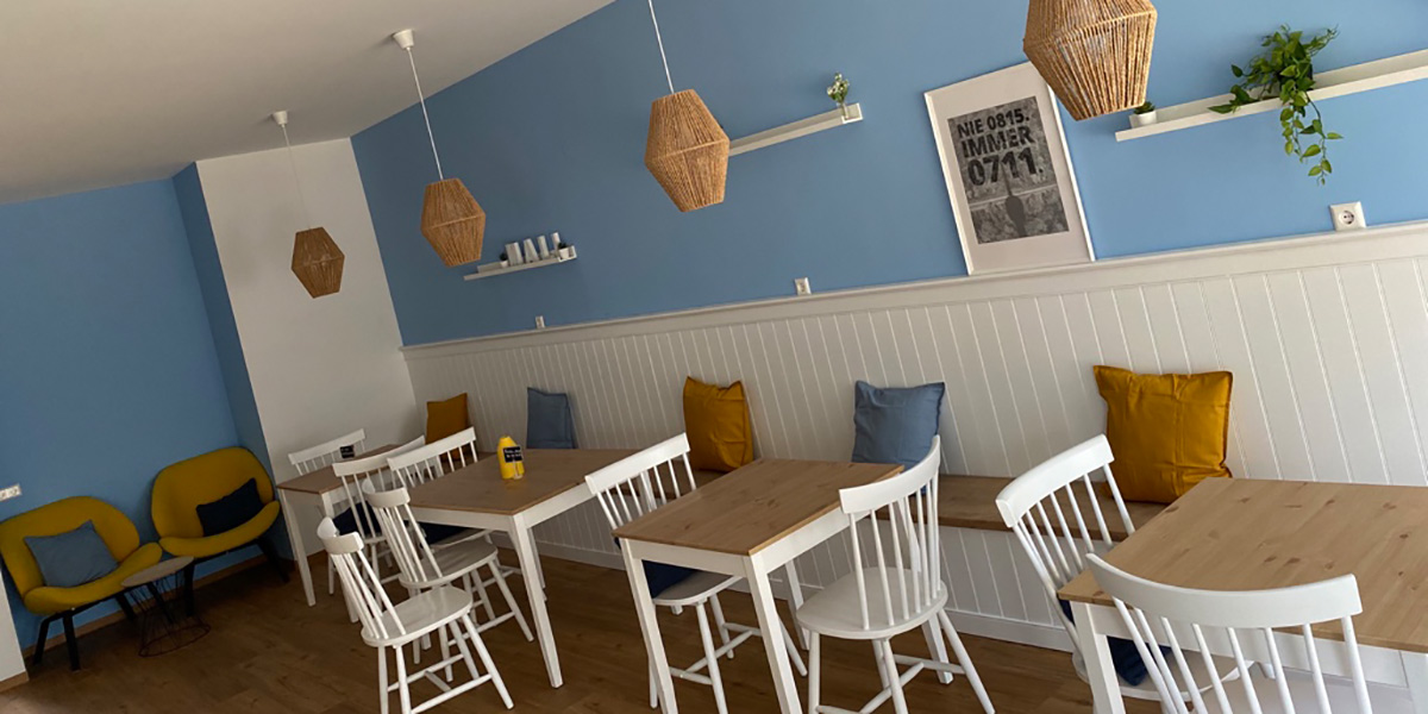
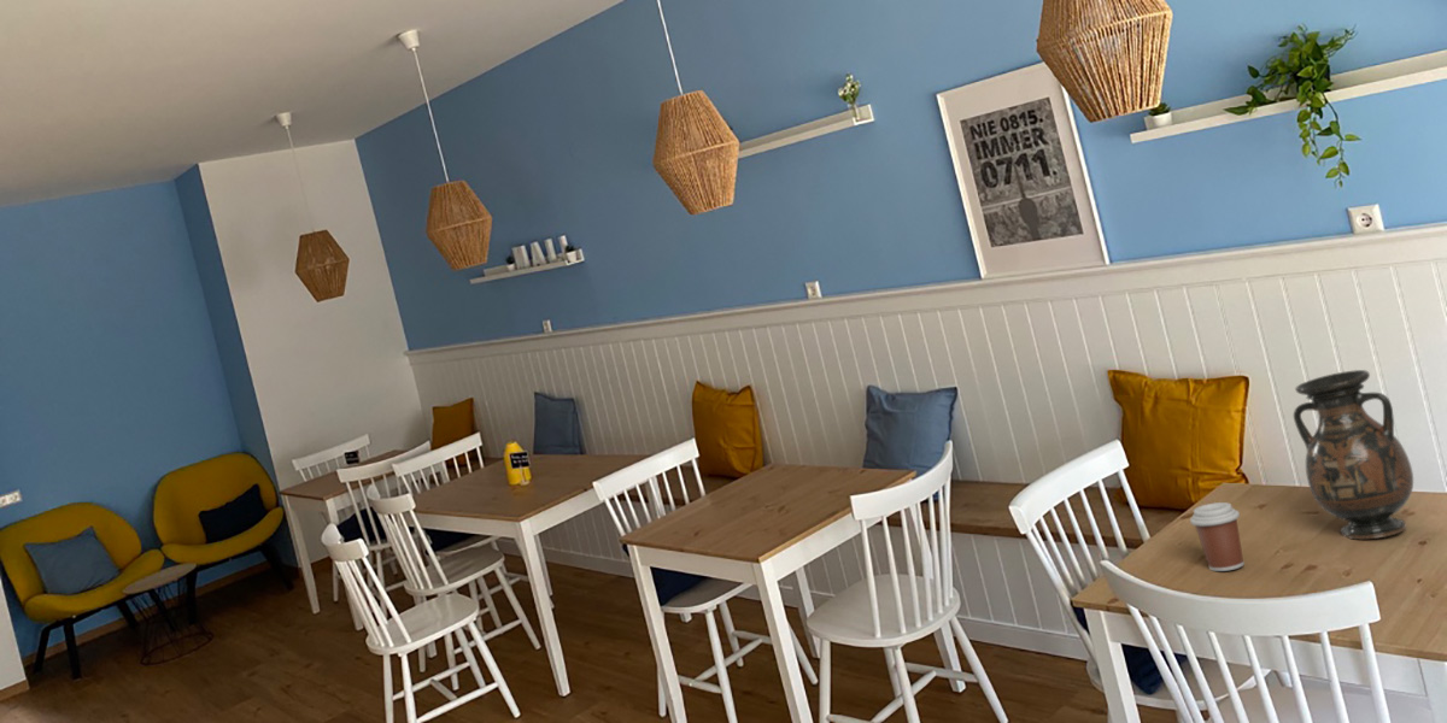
+ vase (1353, 454)
+ coffee cup (1219, 536)
